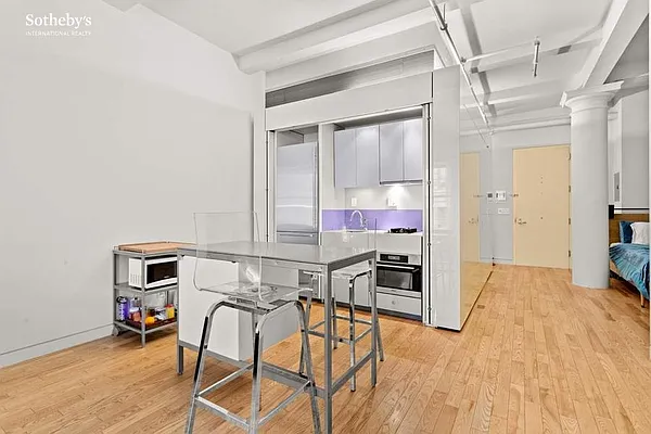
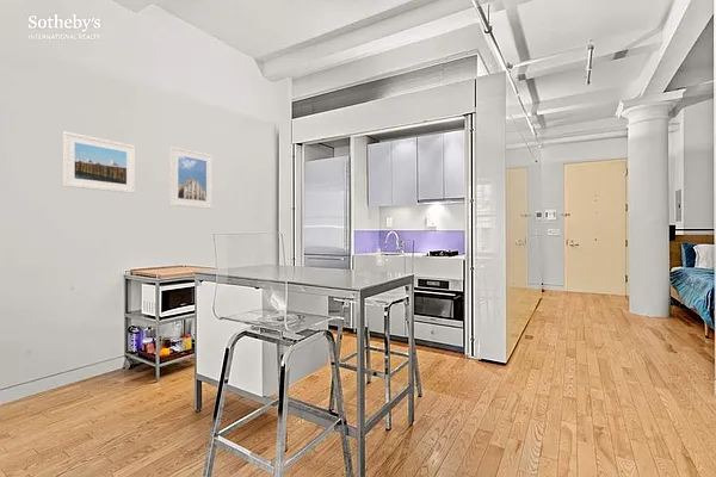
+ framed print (101, 163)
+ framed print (192, 179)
